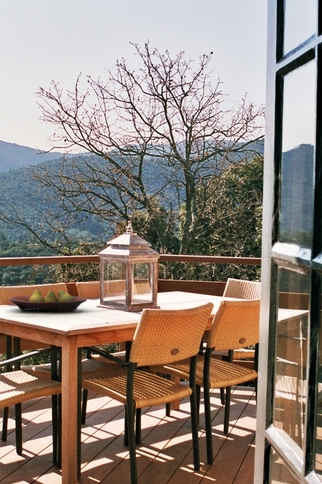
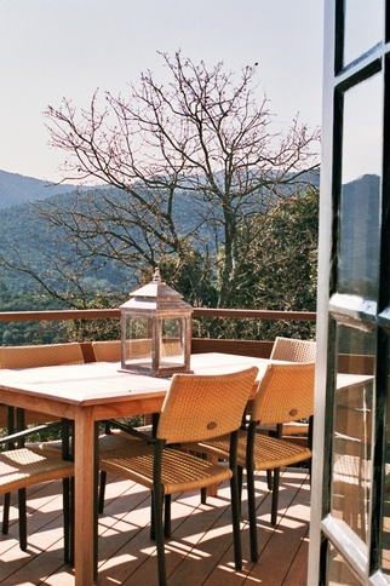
- fruit bowl (48, 299)
